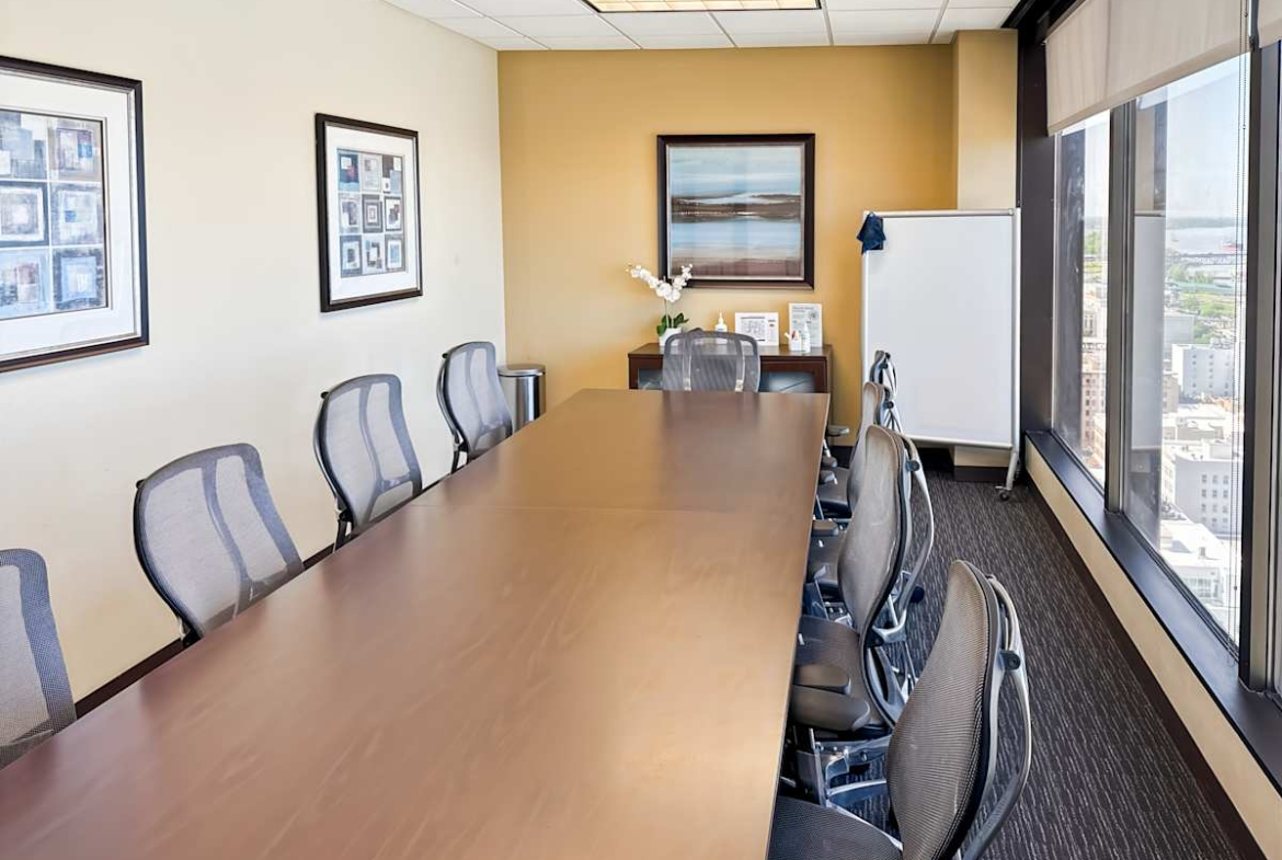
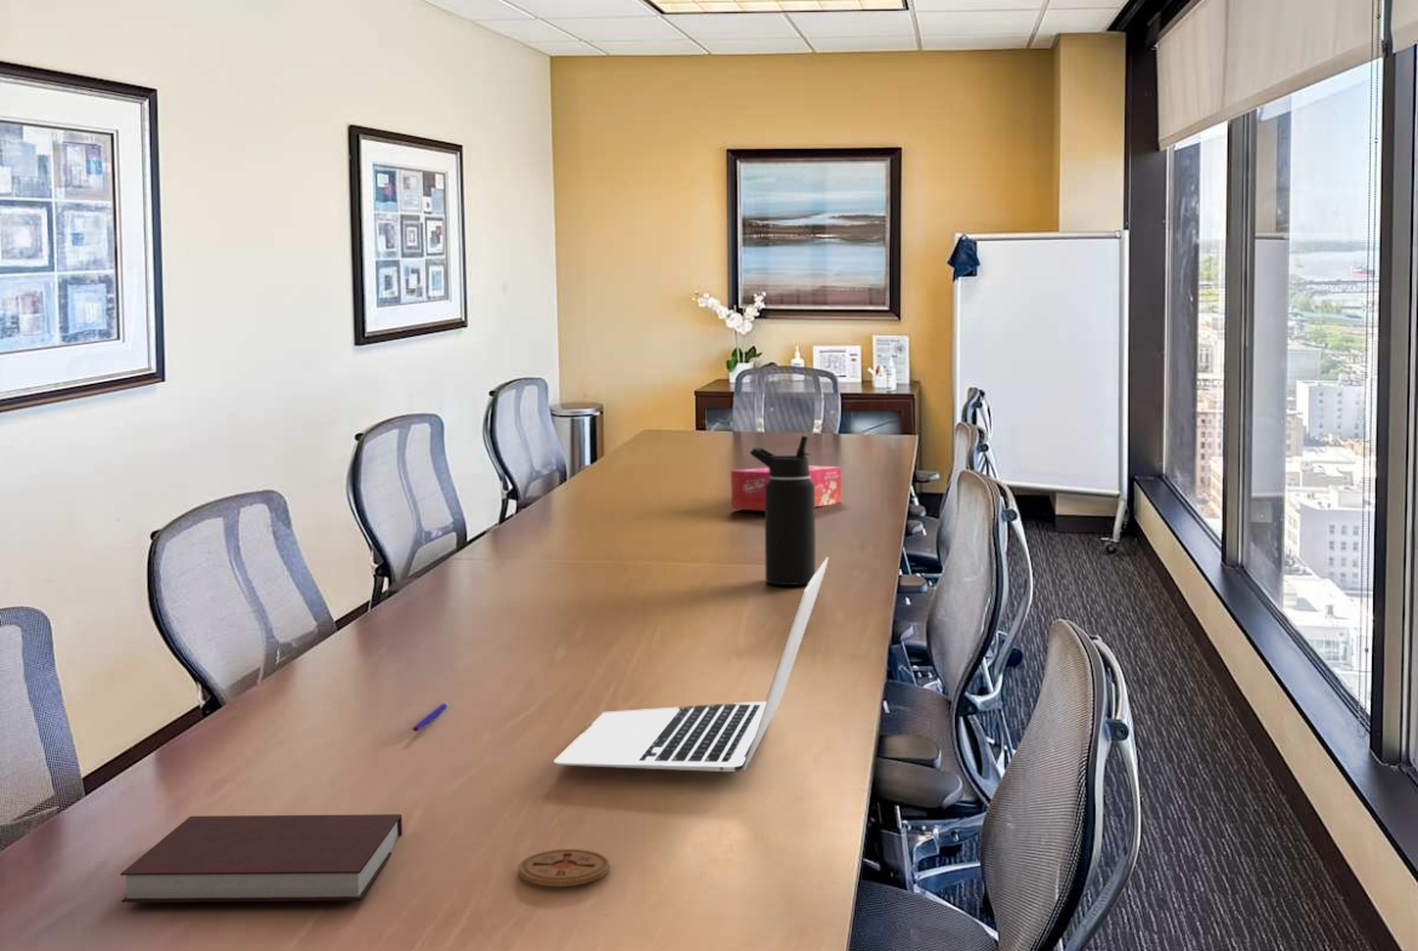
+ notebook (270, 855)
+ water bottle (783, 508)
+ laptop (699, 705)
+ coaster (564, 866)
+ tissue box (768, 480)
+ pen (431, 716)
